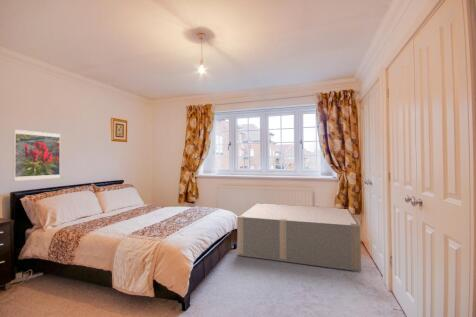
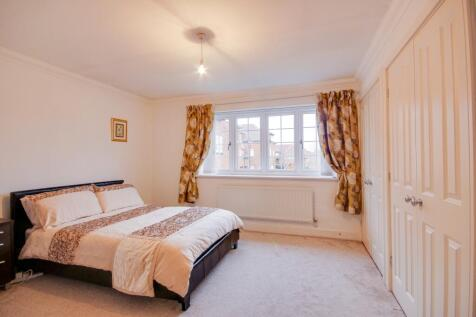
- storage bench (297, 229)
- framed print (38, 155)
